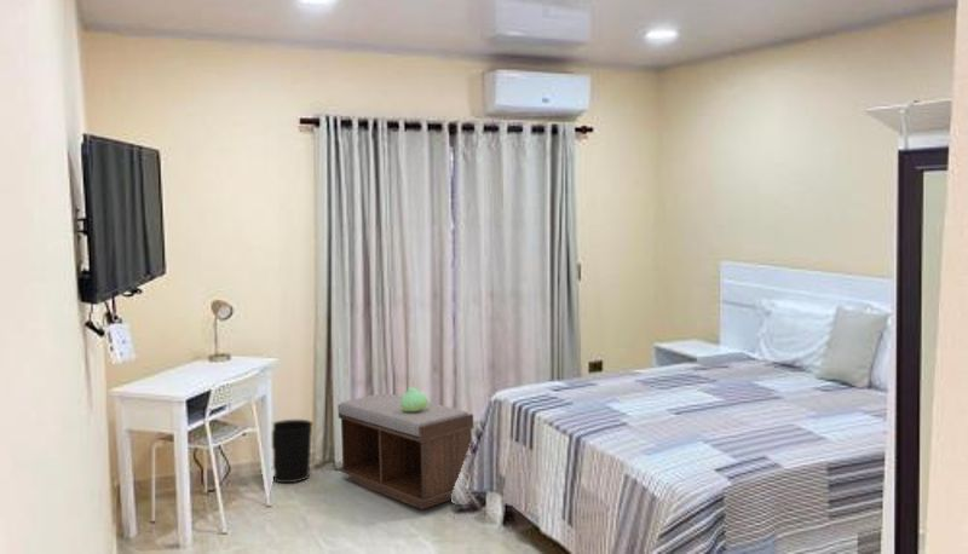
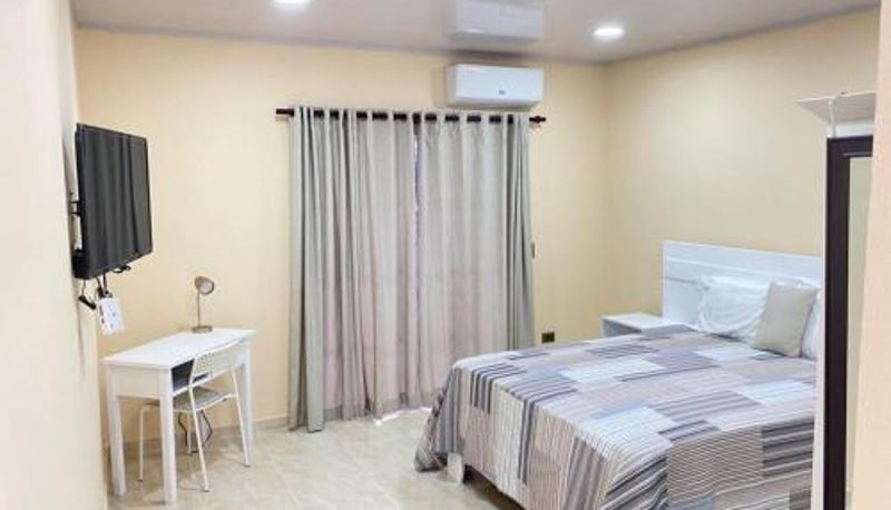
- plush toy (414, 398)
- wastebasket (290, 451)
- bench (403, 445)
